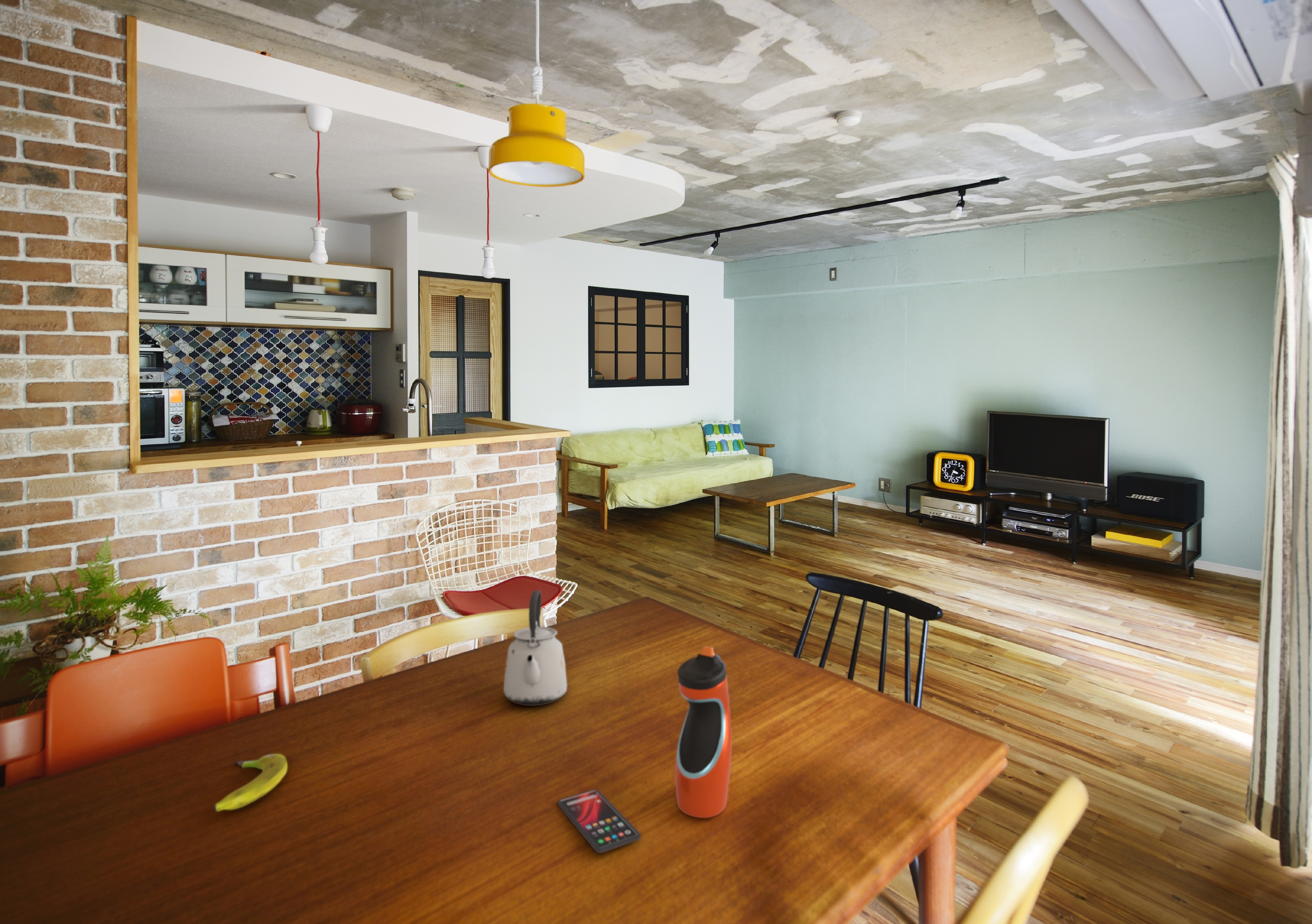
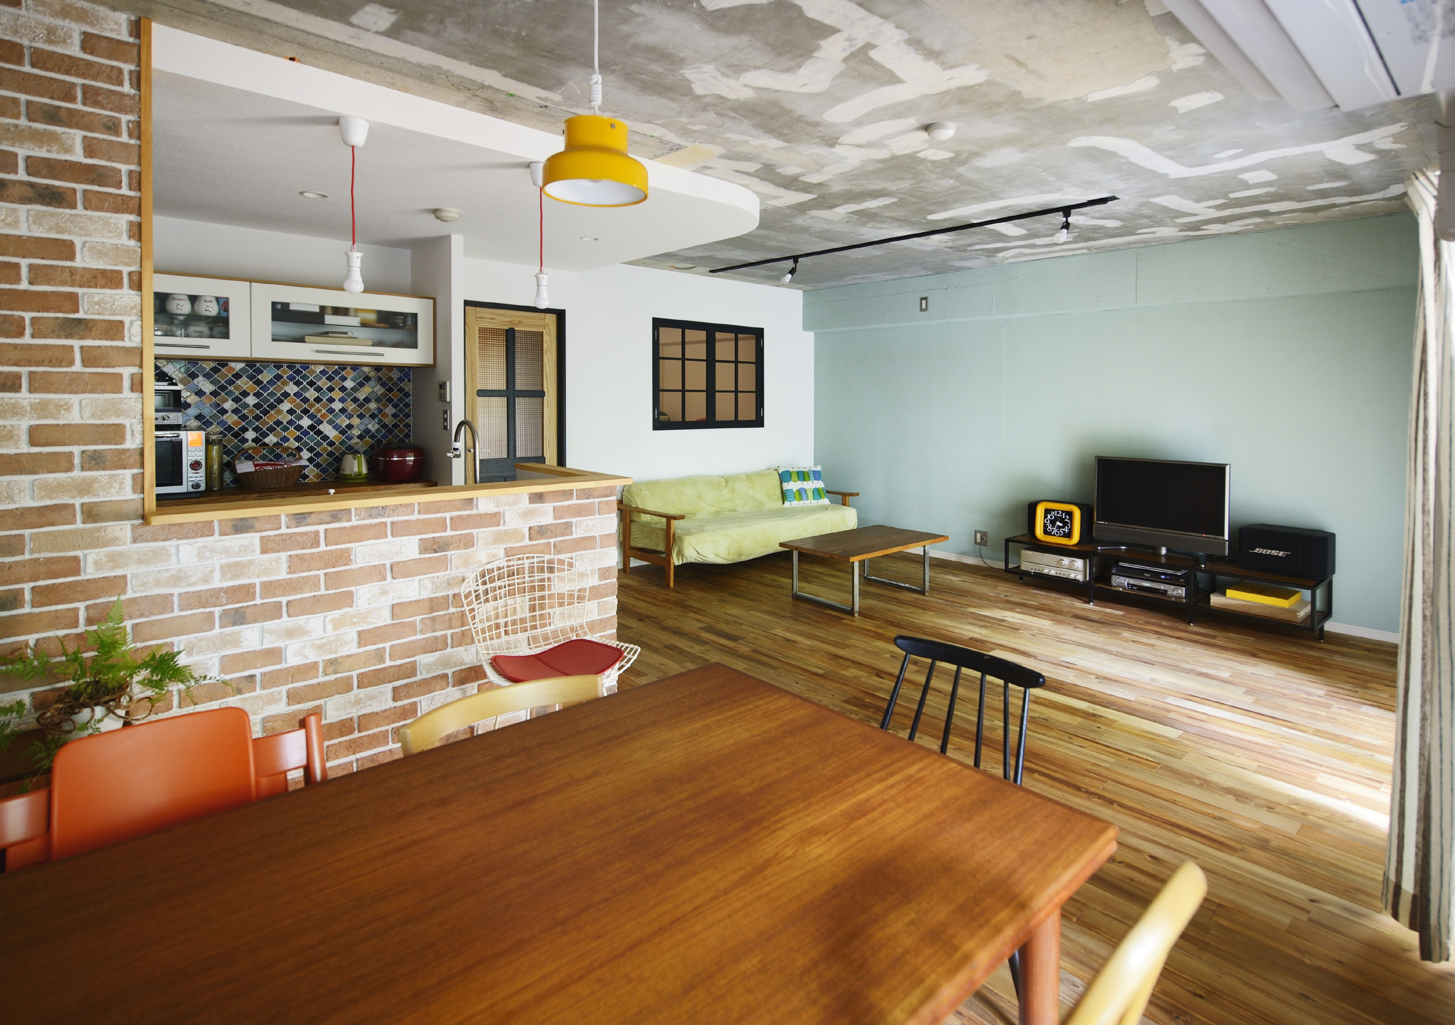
- kettle (534, 650)
- water bottle (703, 727)
- smartphone (597, 819)
- banana (256, 778)
